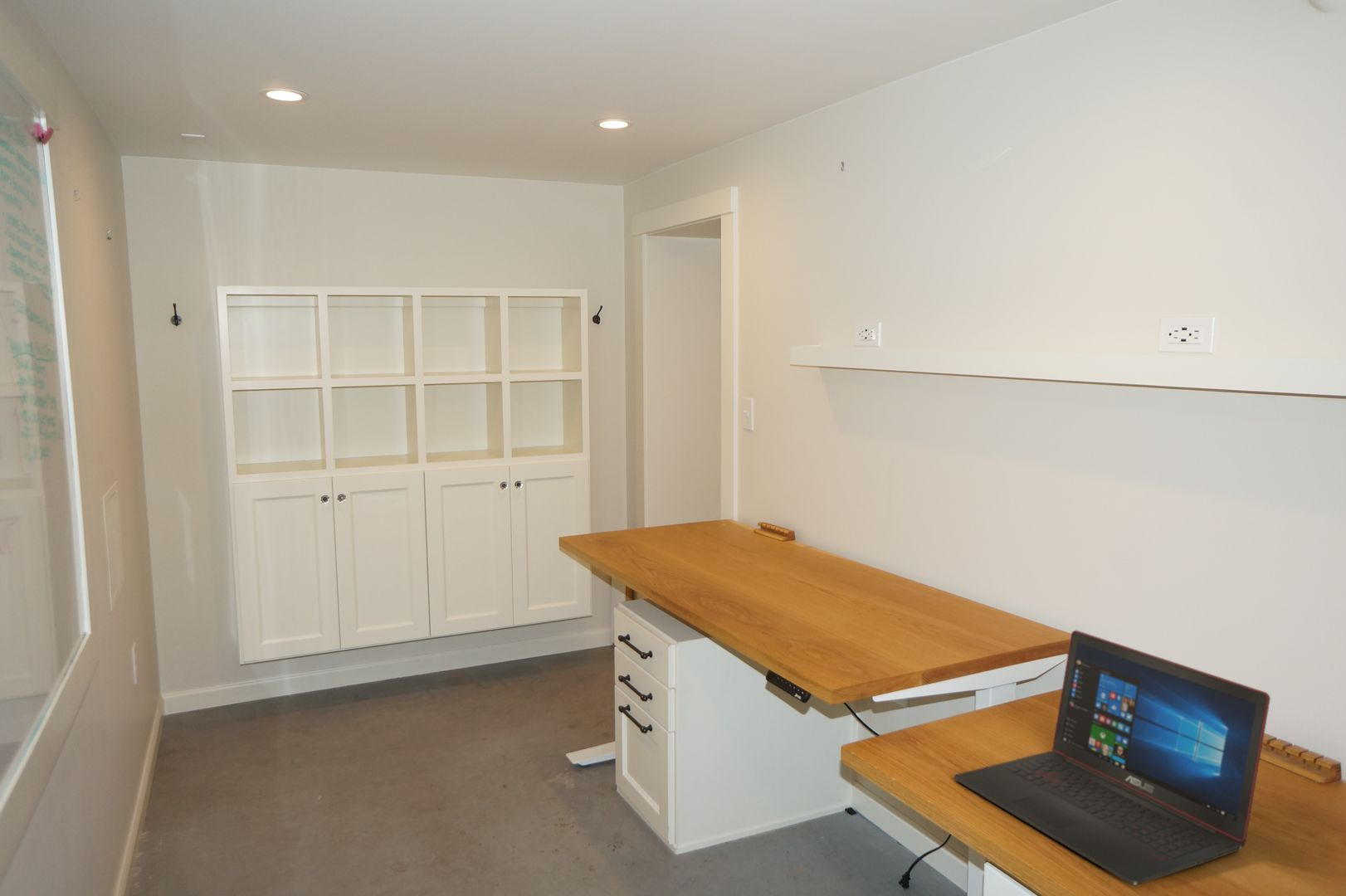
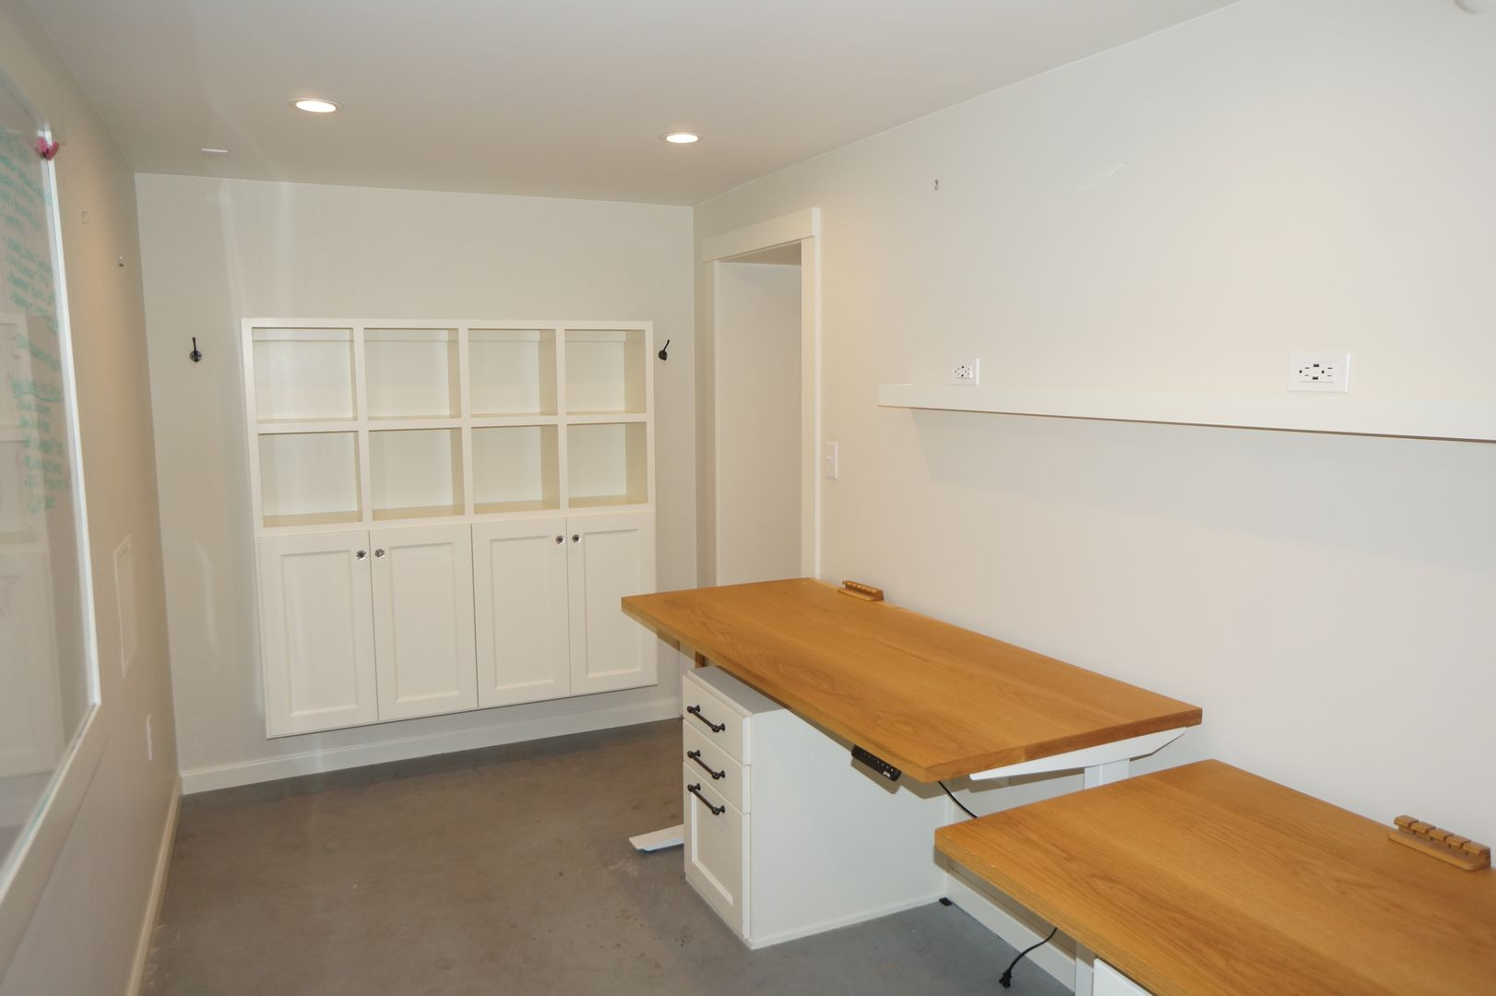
- laptop (1099, 741)
